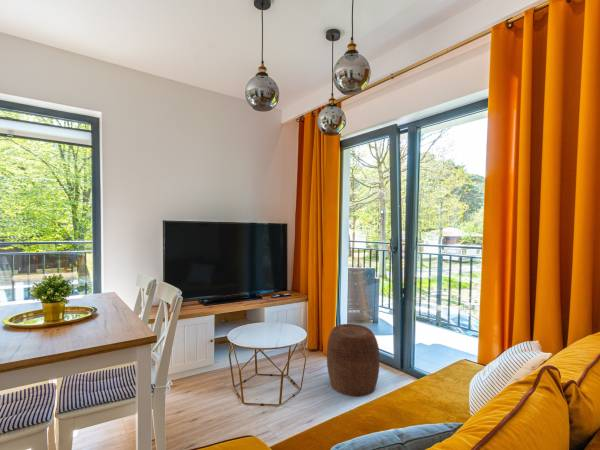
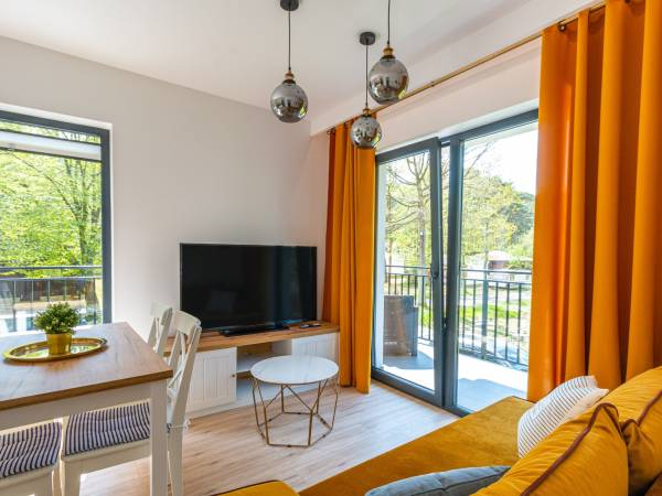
- stool (352, 357)
